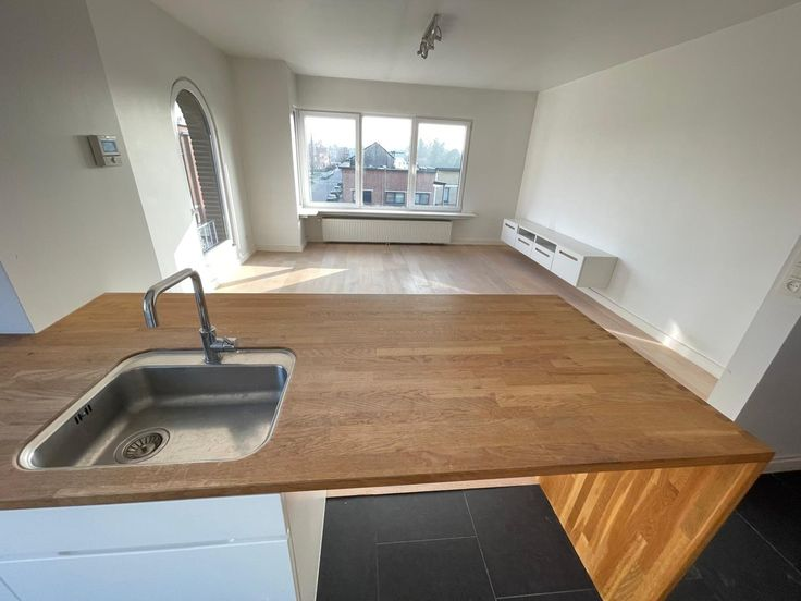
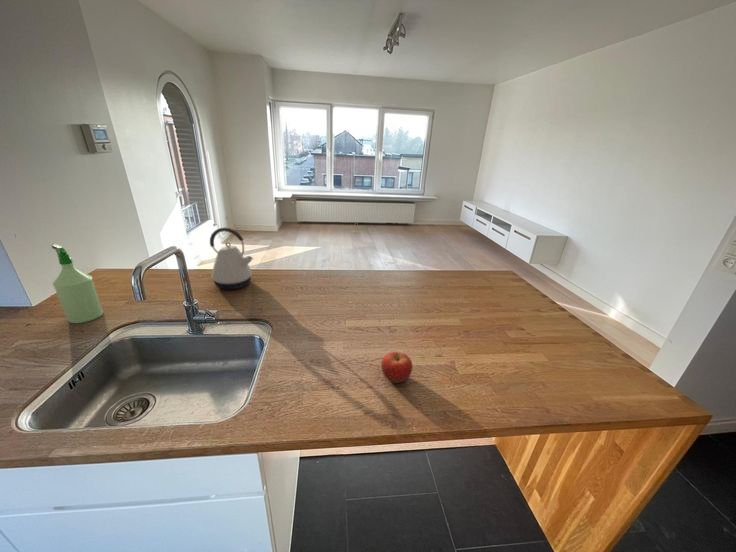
+ kettle (231, 257)
+ spray bottle (74, 283)
+ fruit (396, 365)
